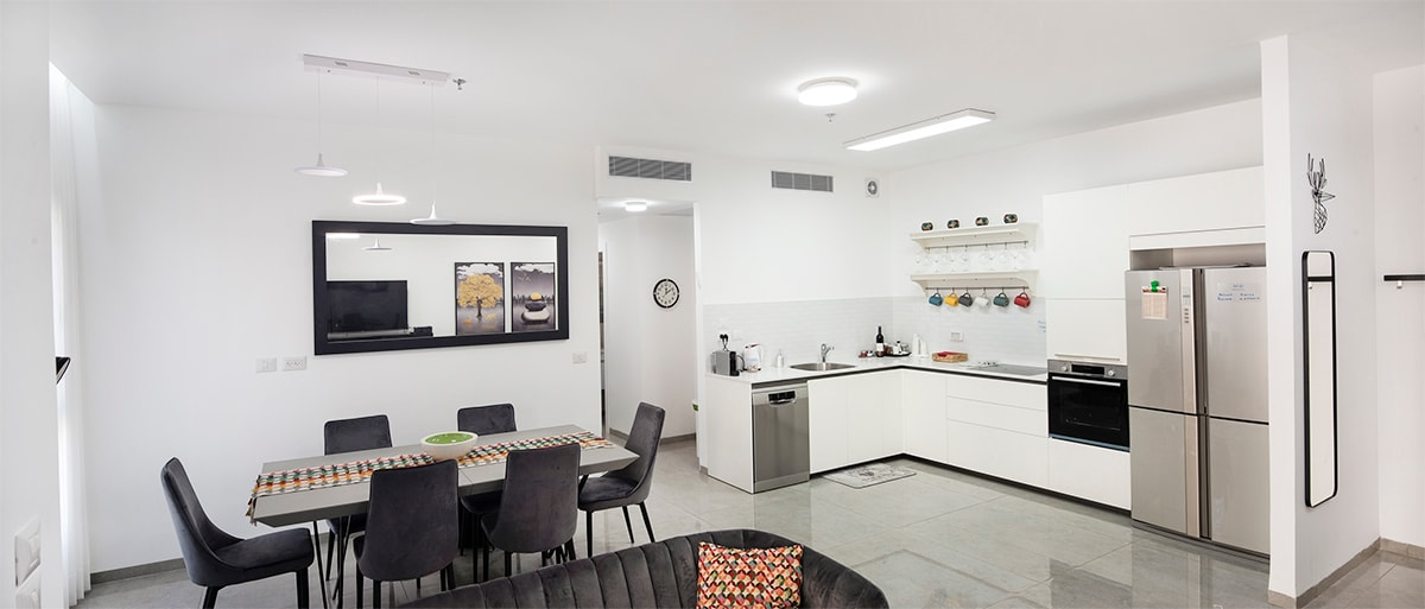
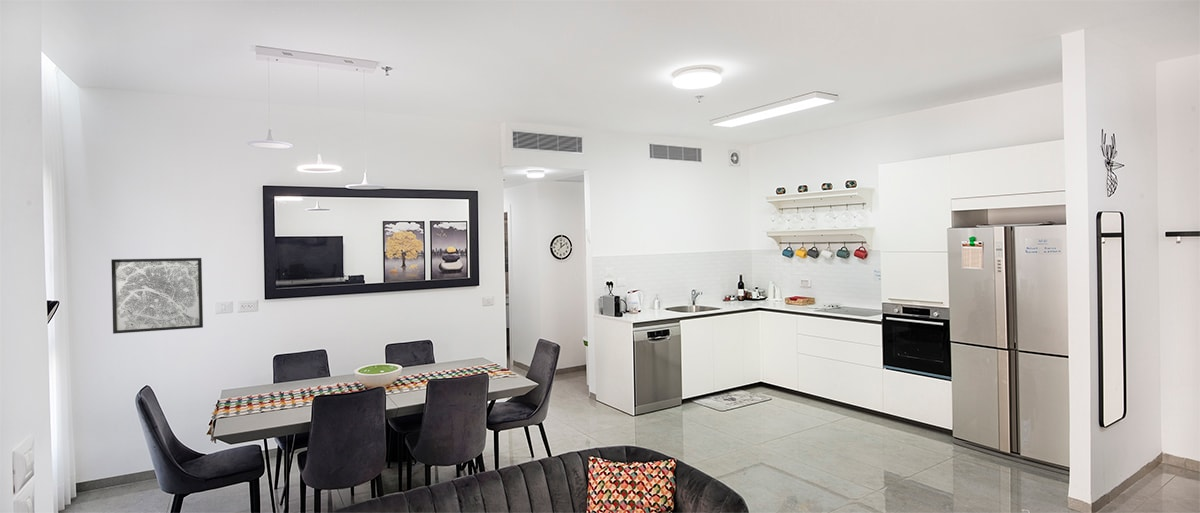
+ wall art (158, 294)
